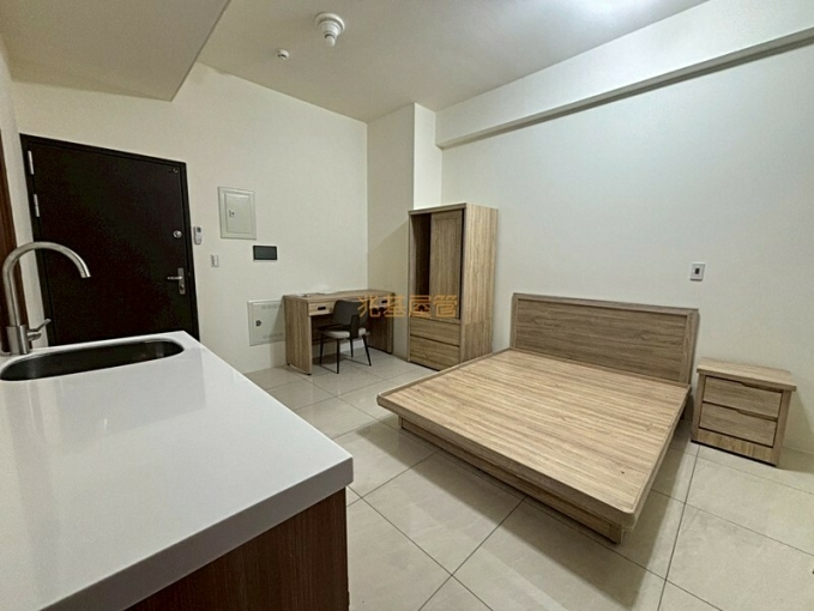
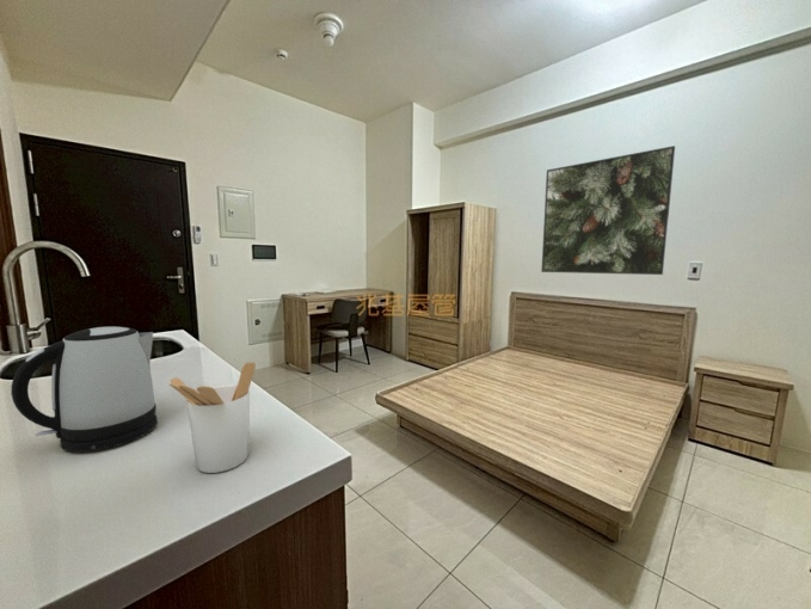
+ kettle (92, 385)
+ utensil holder (213, 417)
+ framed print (598, 217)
